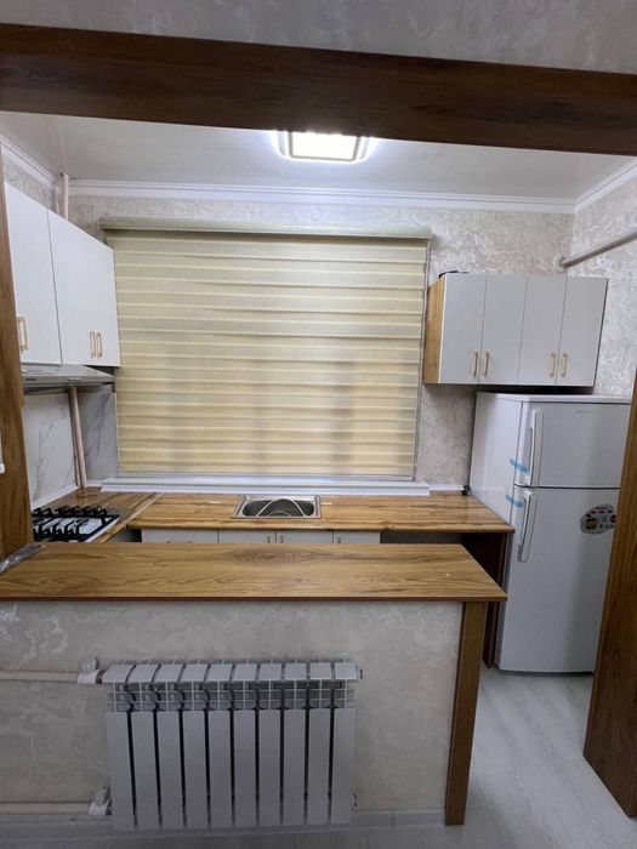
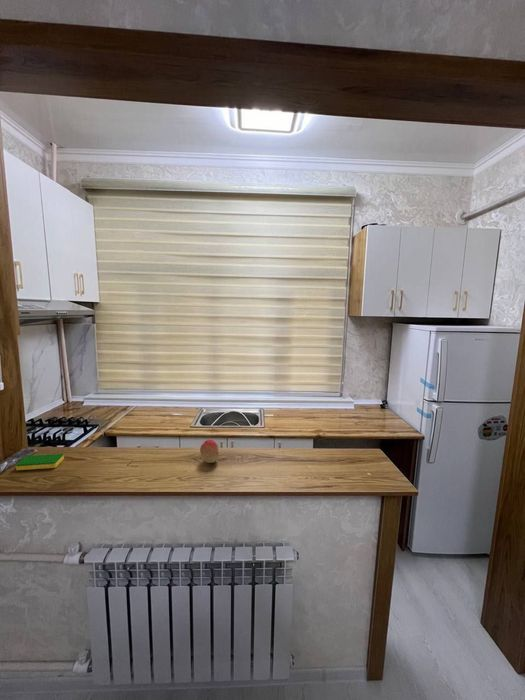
+ dish sponge (40, 461)
+ fruit (209, 451)
